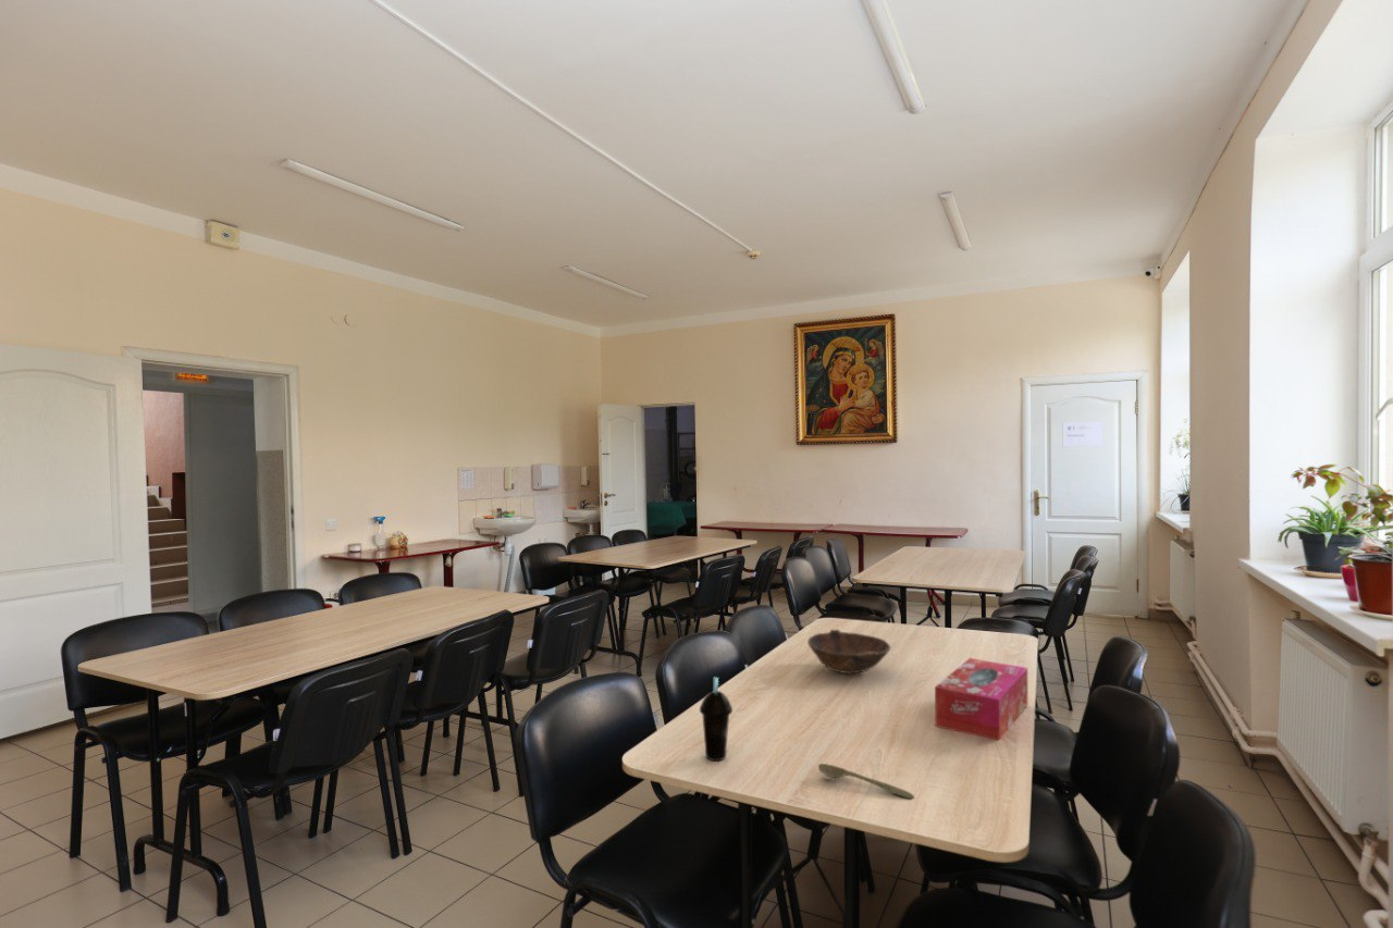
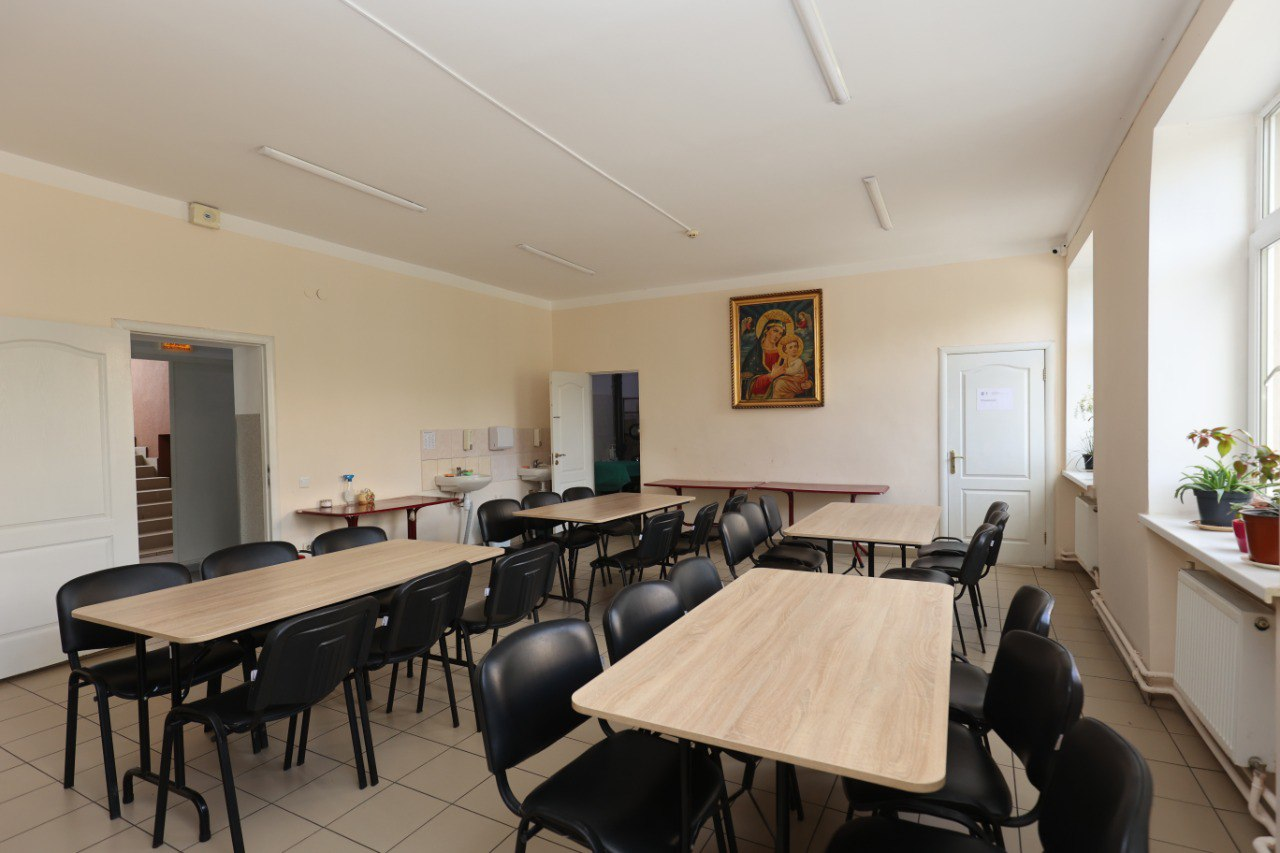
- bowl (848, 655)
- cup (715, 717)
- tissue box (983, 695)
- spoon (864, 780)
